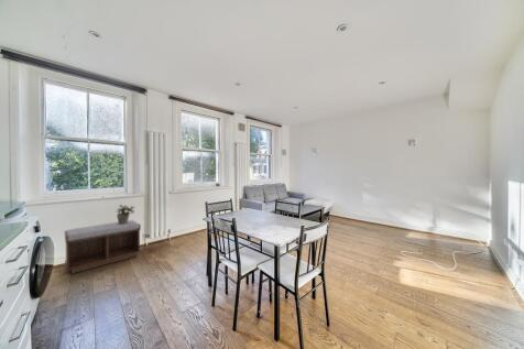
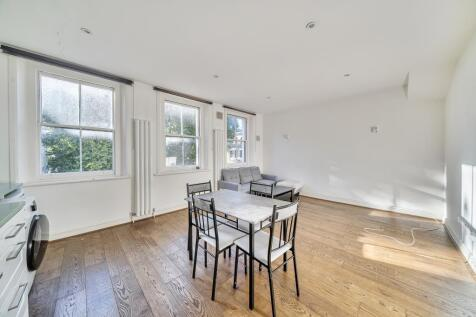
- potted plant (125, 212)
- bench (105, 242)
